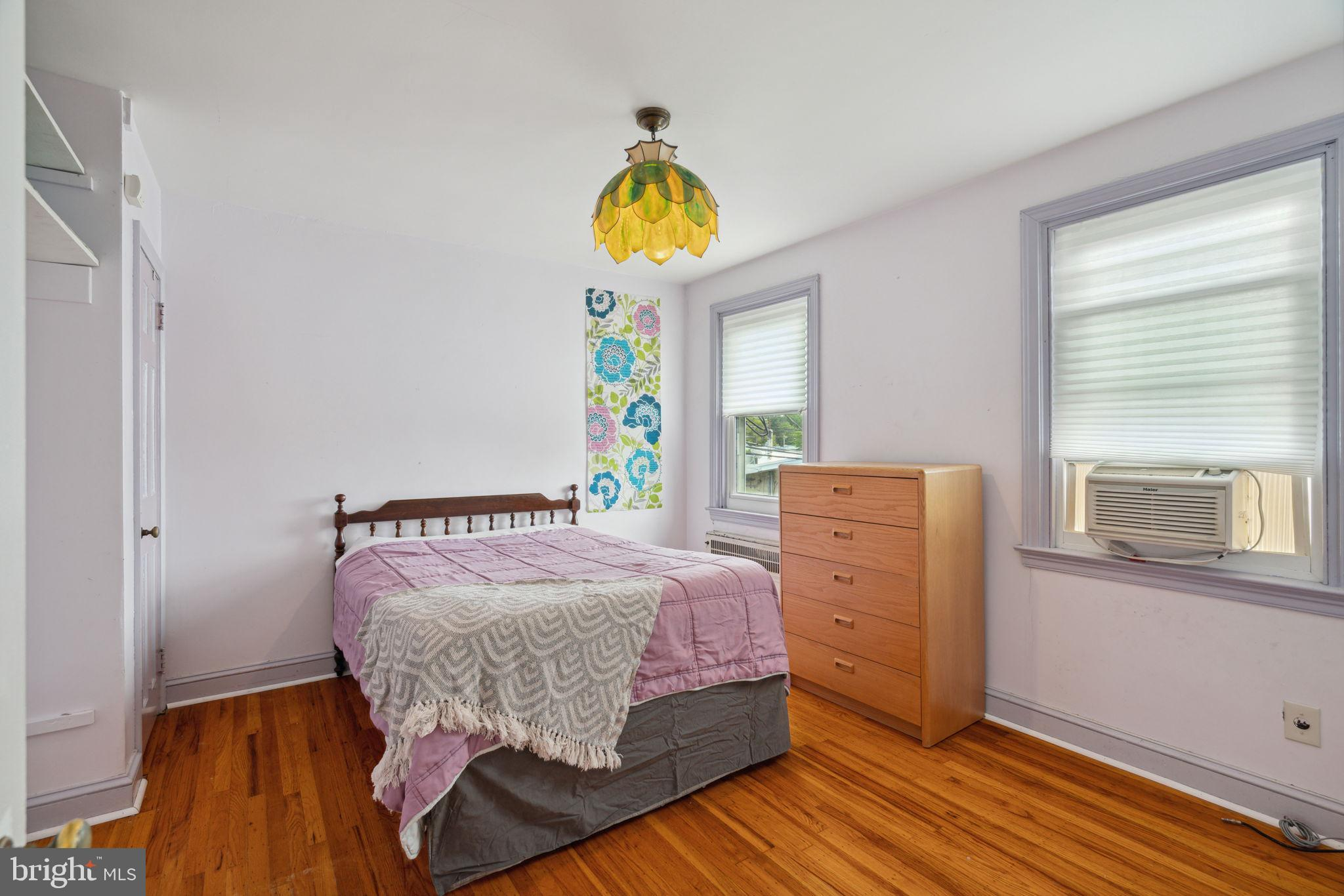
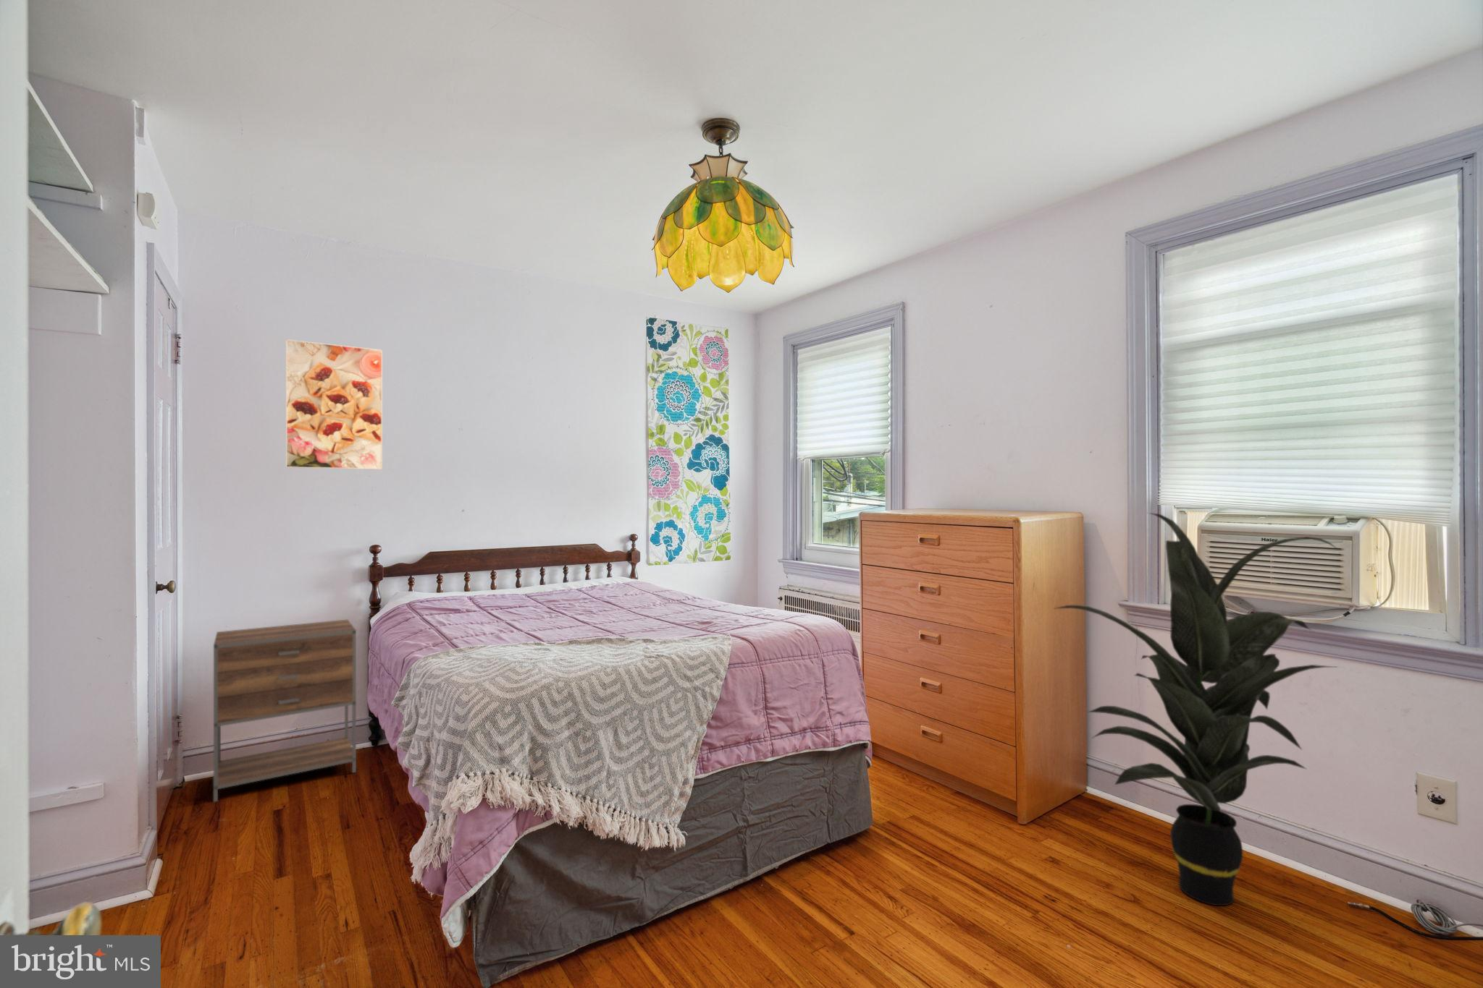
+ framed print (335, 407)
+ nightstand (287, 704)
+ indoor plant (1195, 698)
